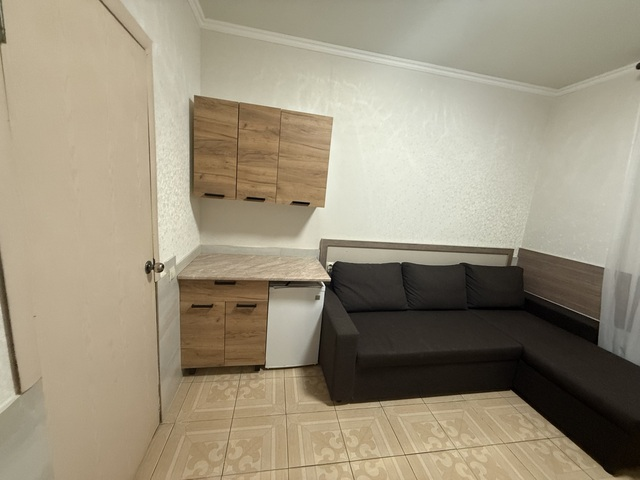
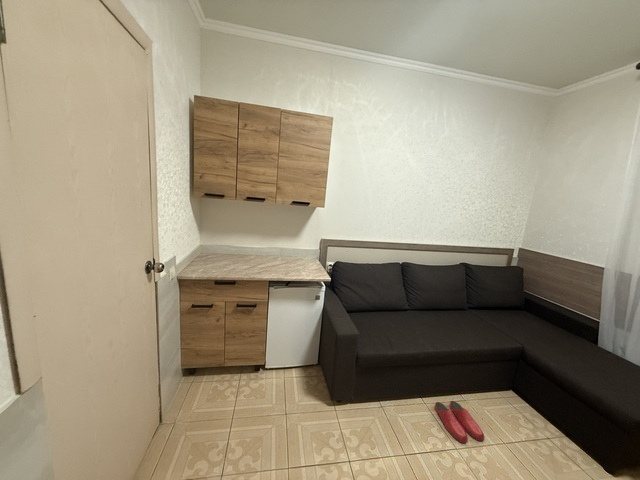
+ slippers (458, 417)
